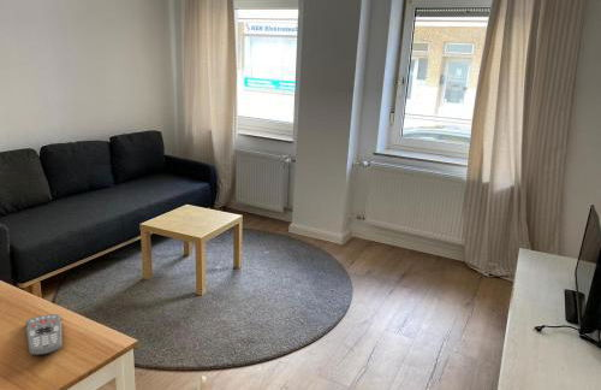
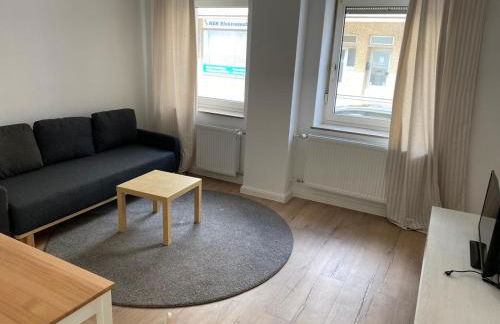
- remote control (44, 333)
